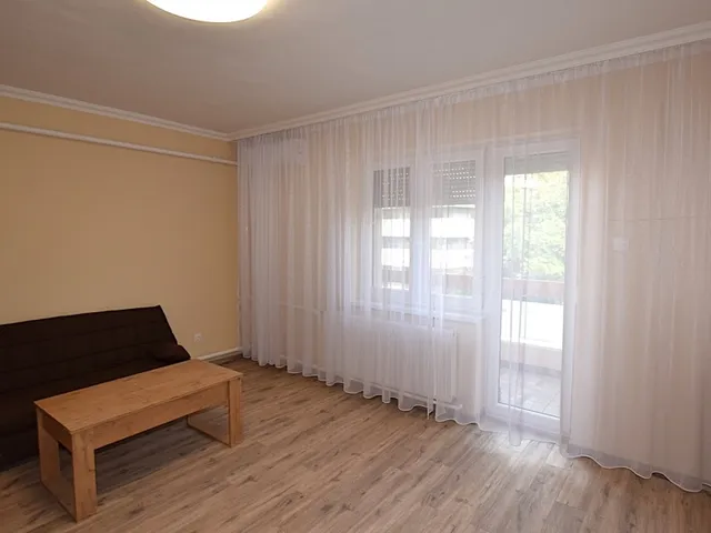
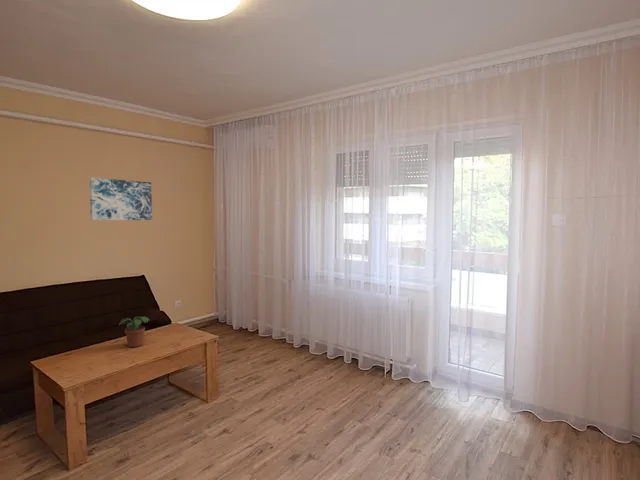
+ potted plant (134, 331)
+ wall art (122, 200)
